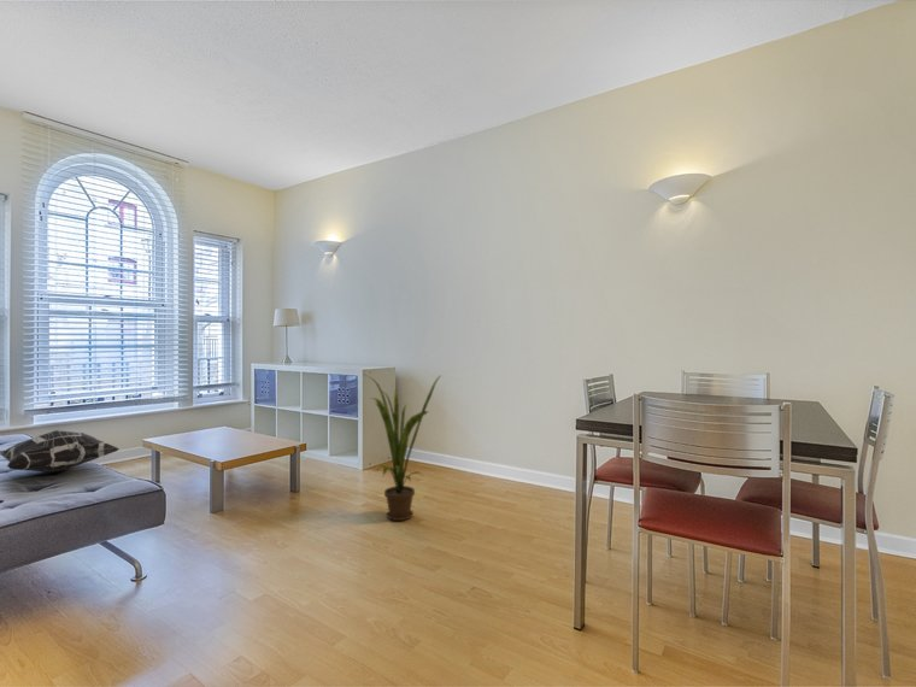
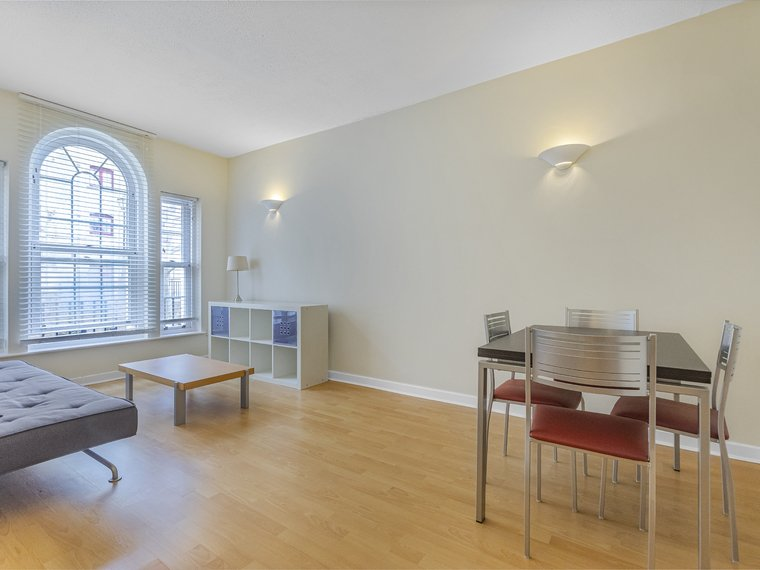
- house plant (392, 445)
- decorative pillow (53, 451)
